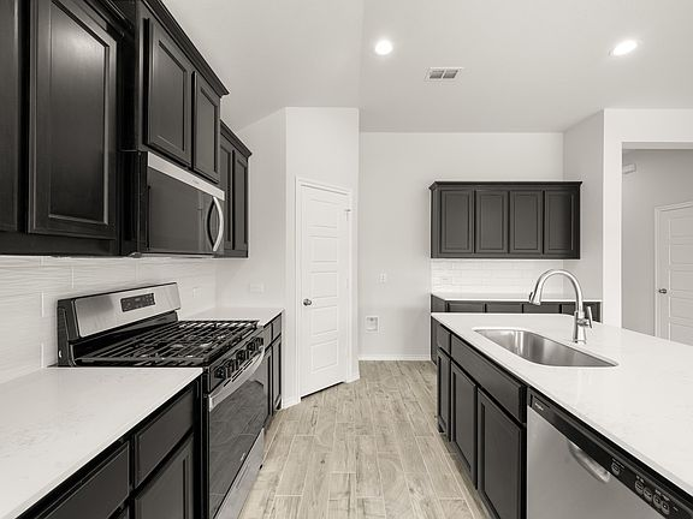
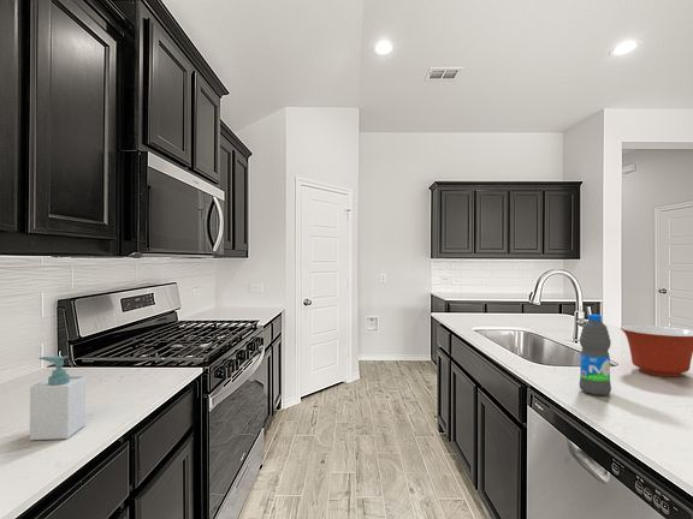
+ water bottle (594, 353)
+ mixing bowl (659, 351)
+ soap bottle (58, 394)
